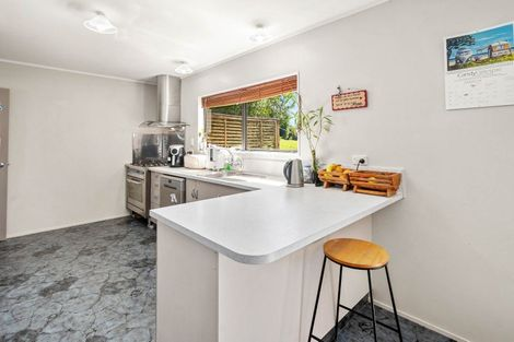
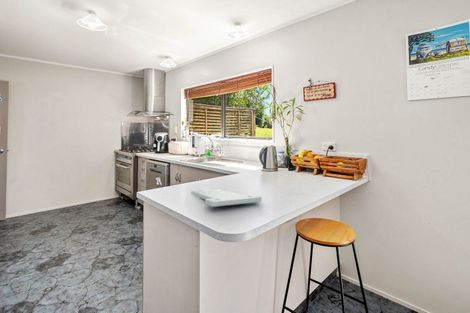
+ cutting board (219, 196)
